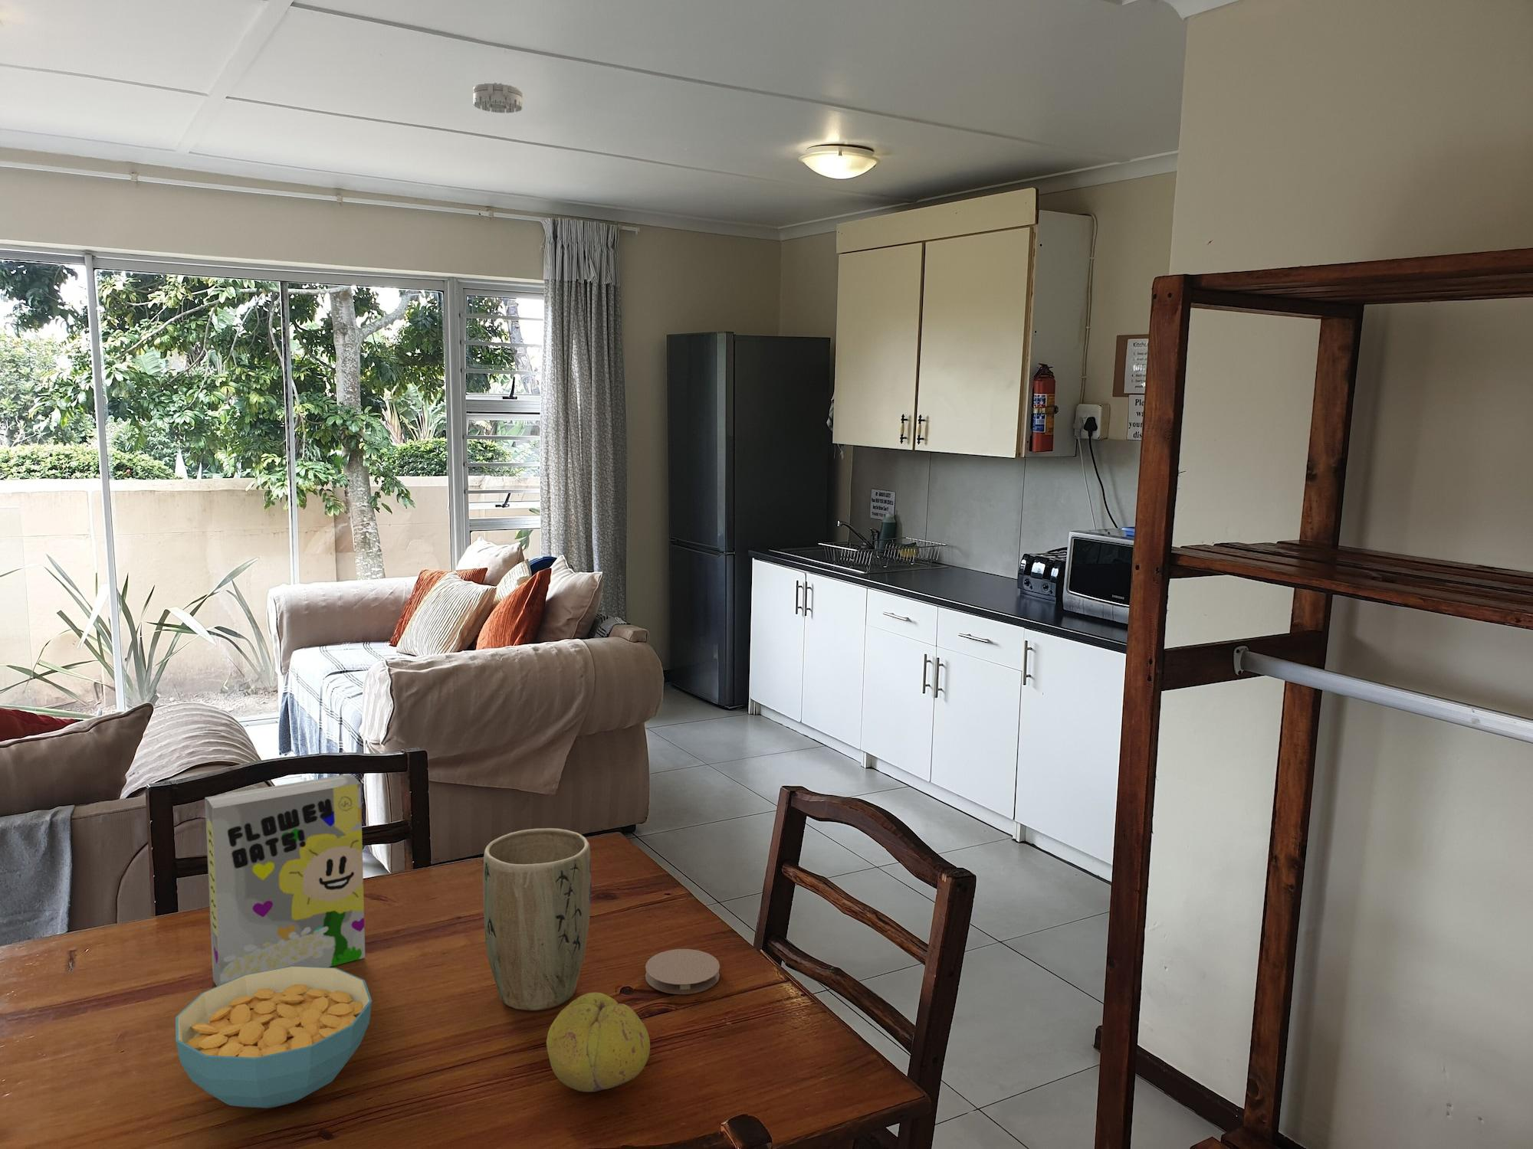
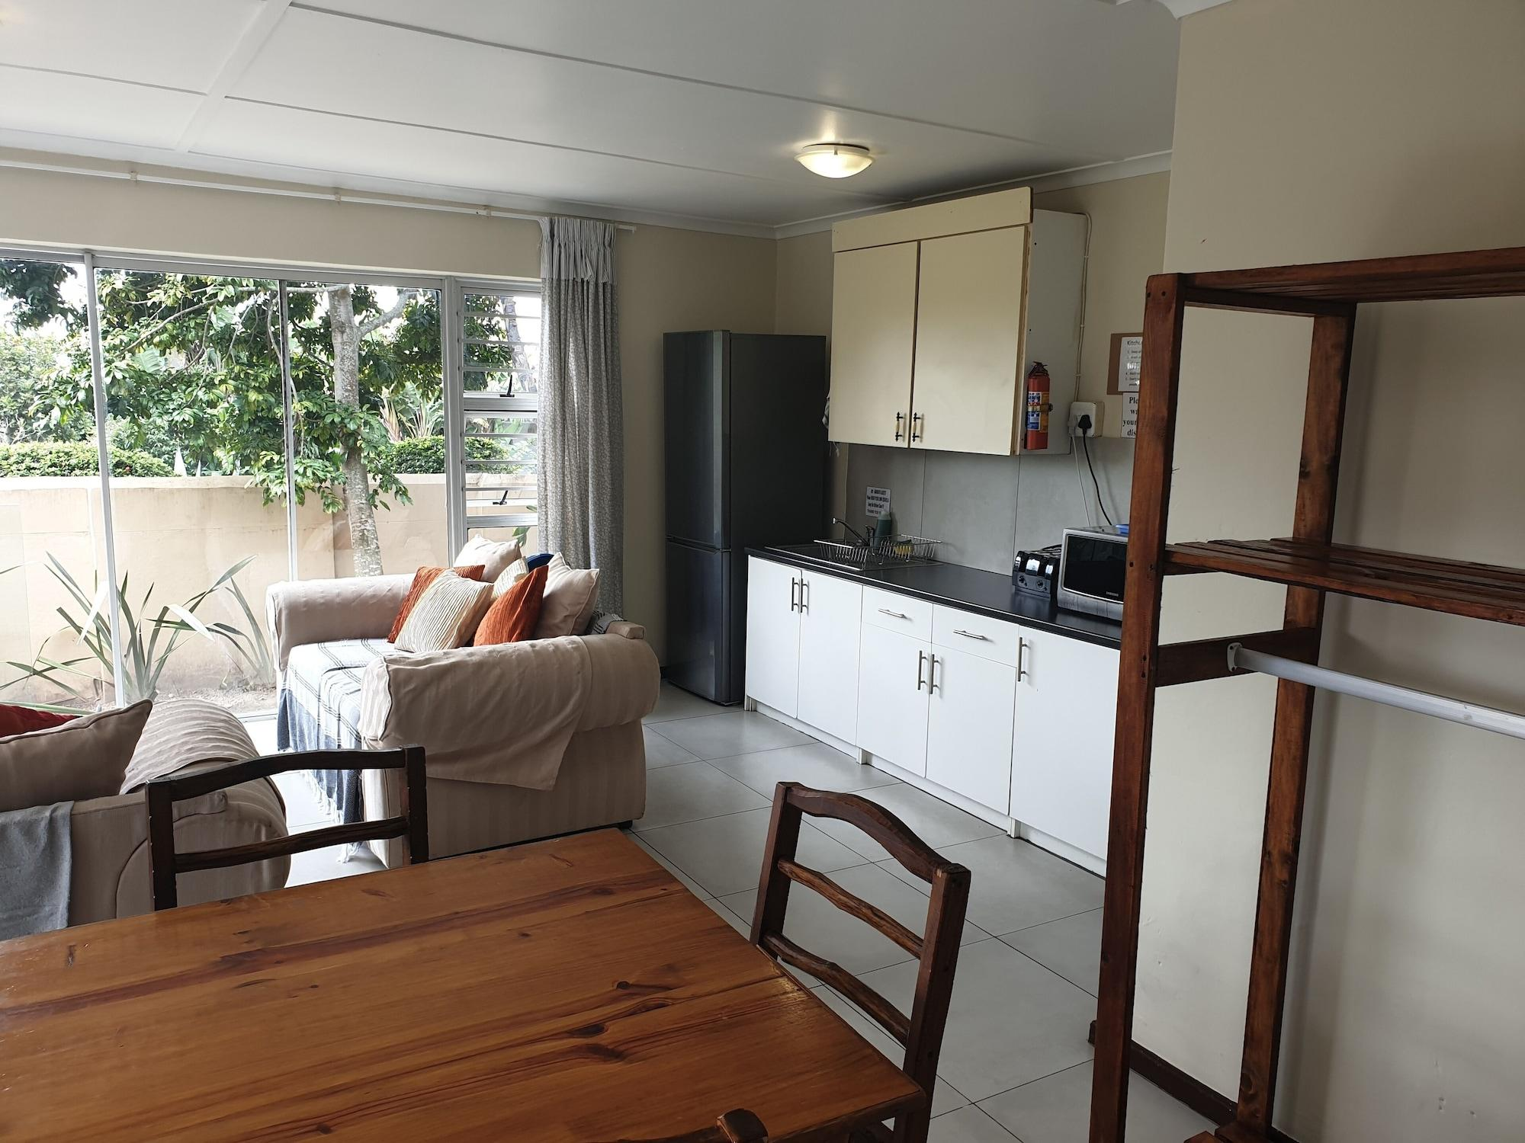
- cereal bowl (276, 1050)
- coaster (682, 970)
- fruit (596, 1044)
- plant pot (538, 920)
- smoke detector (497, 98)
- cereal box (287, 880)
